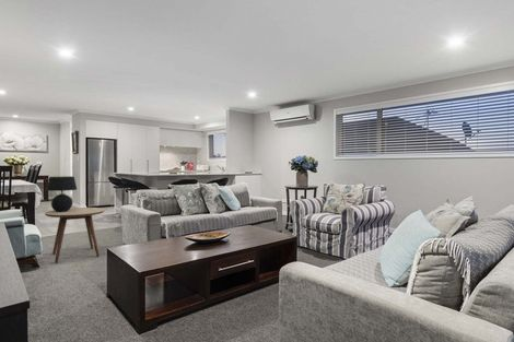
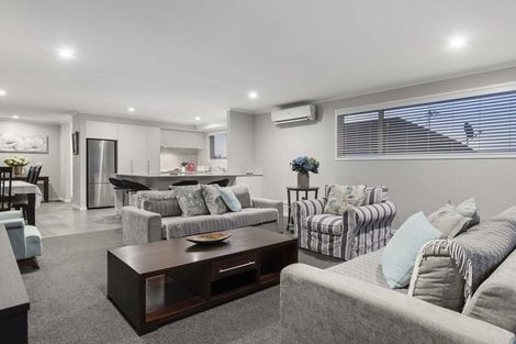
- side table (63, 233)
- table lamp (61, 193)
